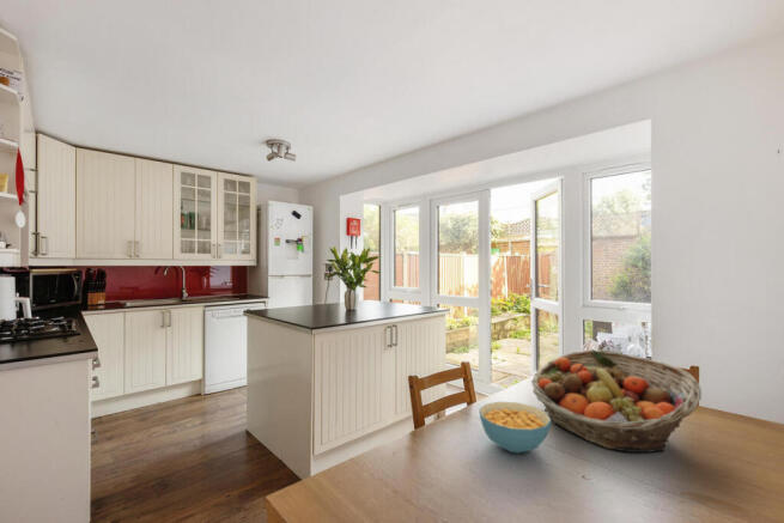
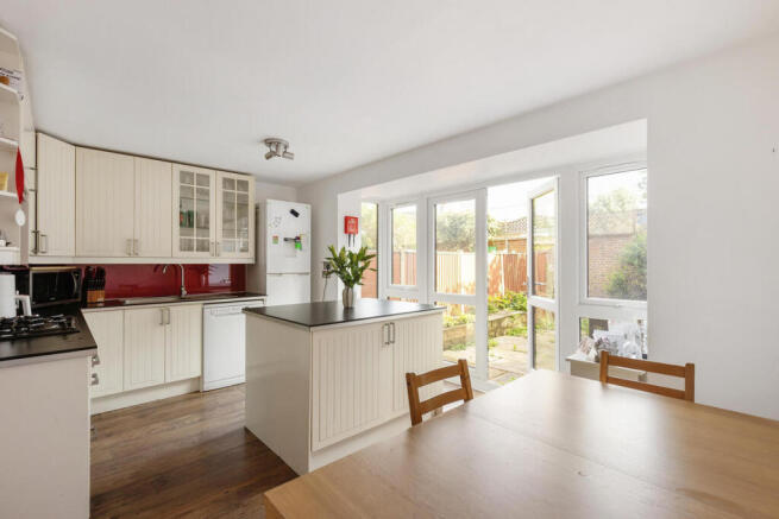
- cereal bowl (513, 431)
- fruit basket (606, 394)
